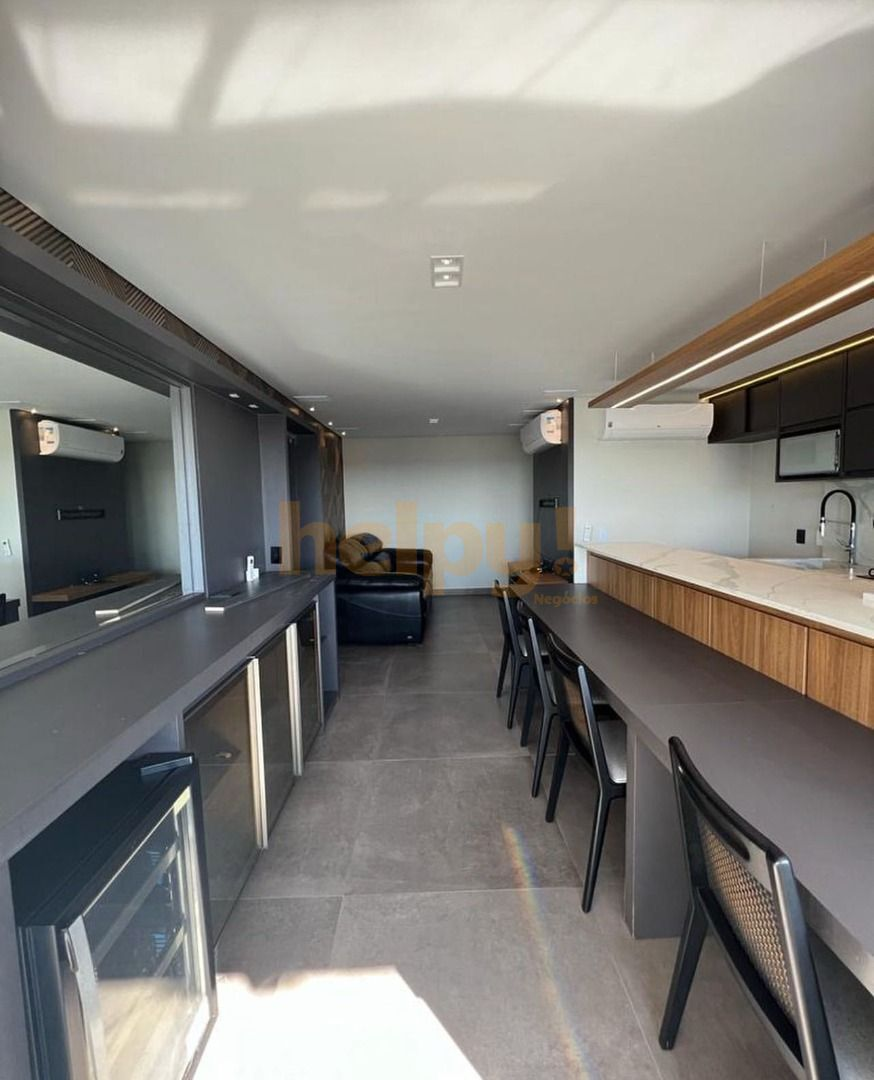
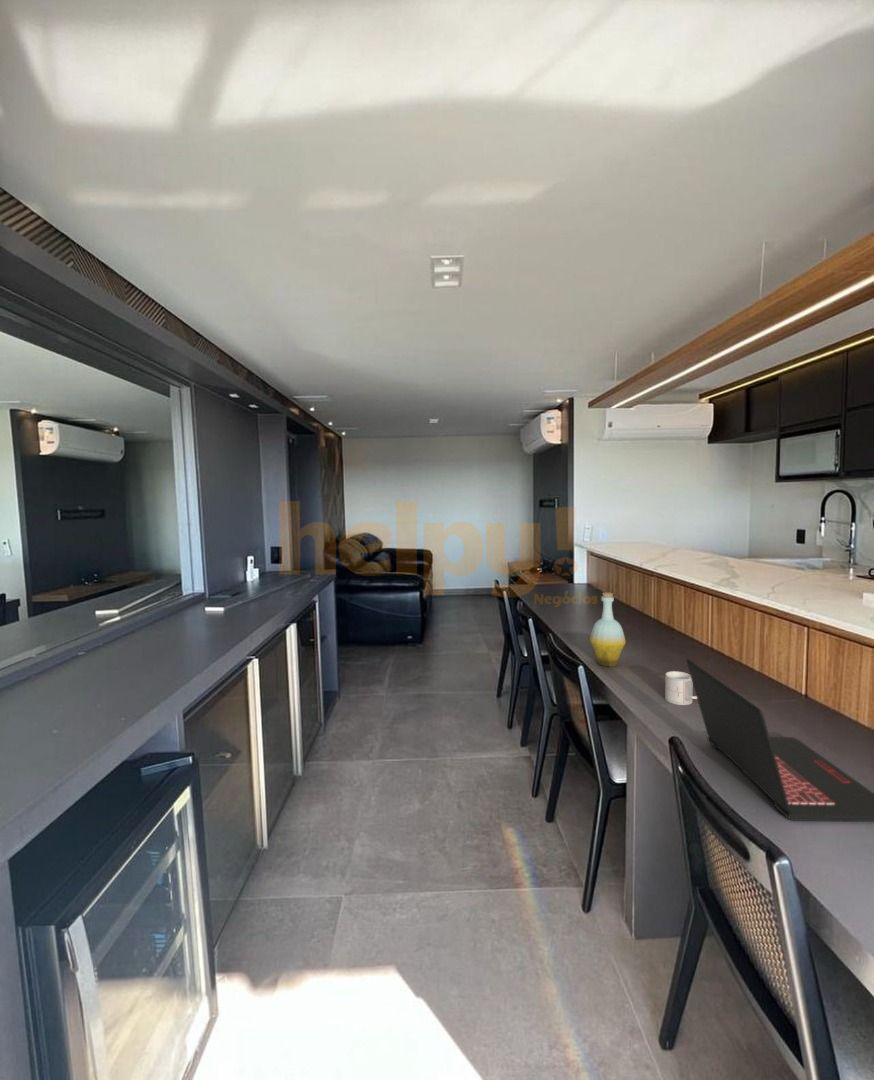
+ mug (684, 688)
+ bottle (607, 628)
+ laptop (779, 737)
